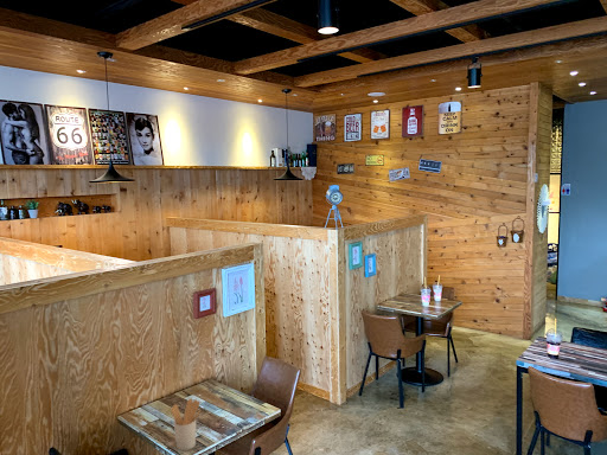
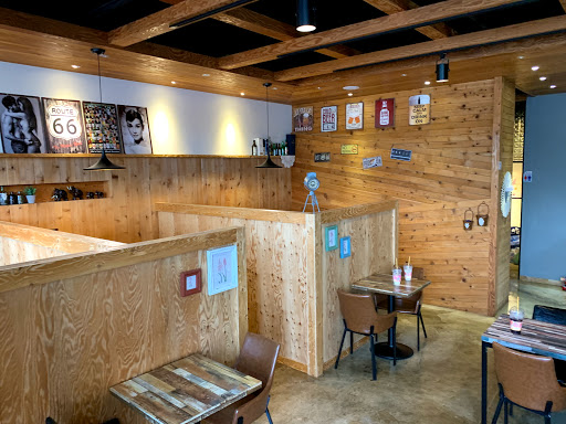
- utensil holder (187, 423)
